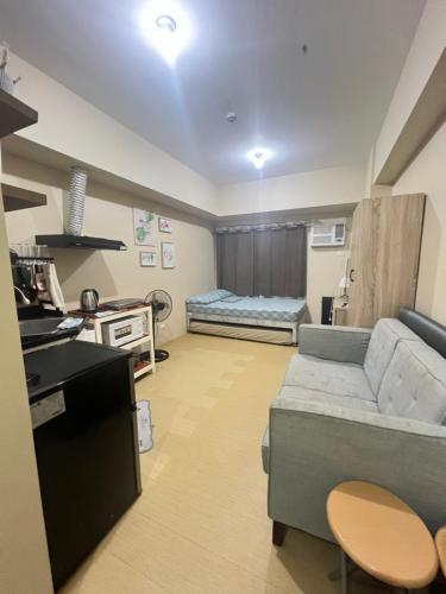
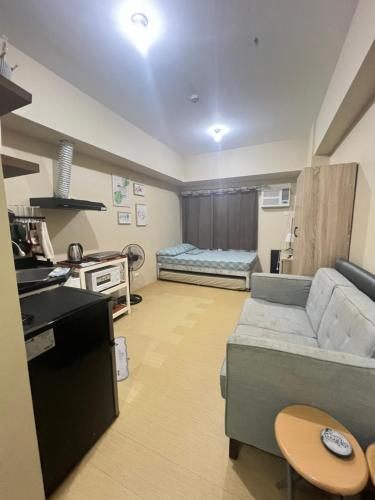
+ coaster (335, 442)
